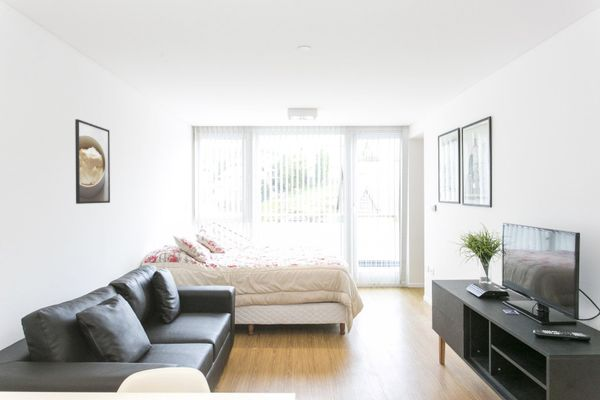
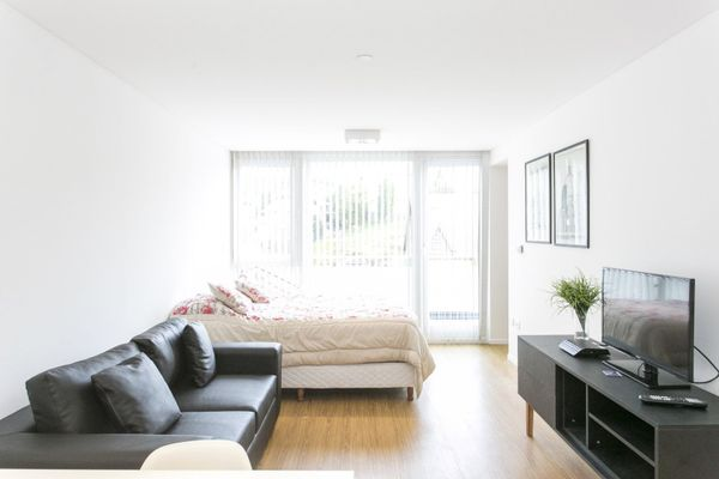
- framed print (94, 164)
